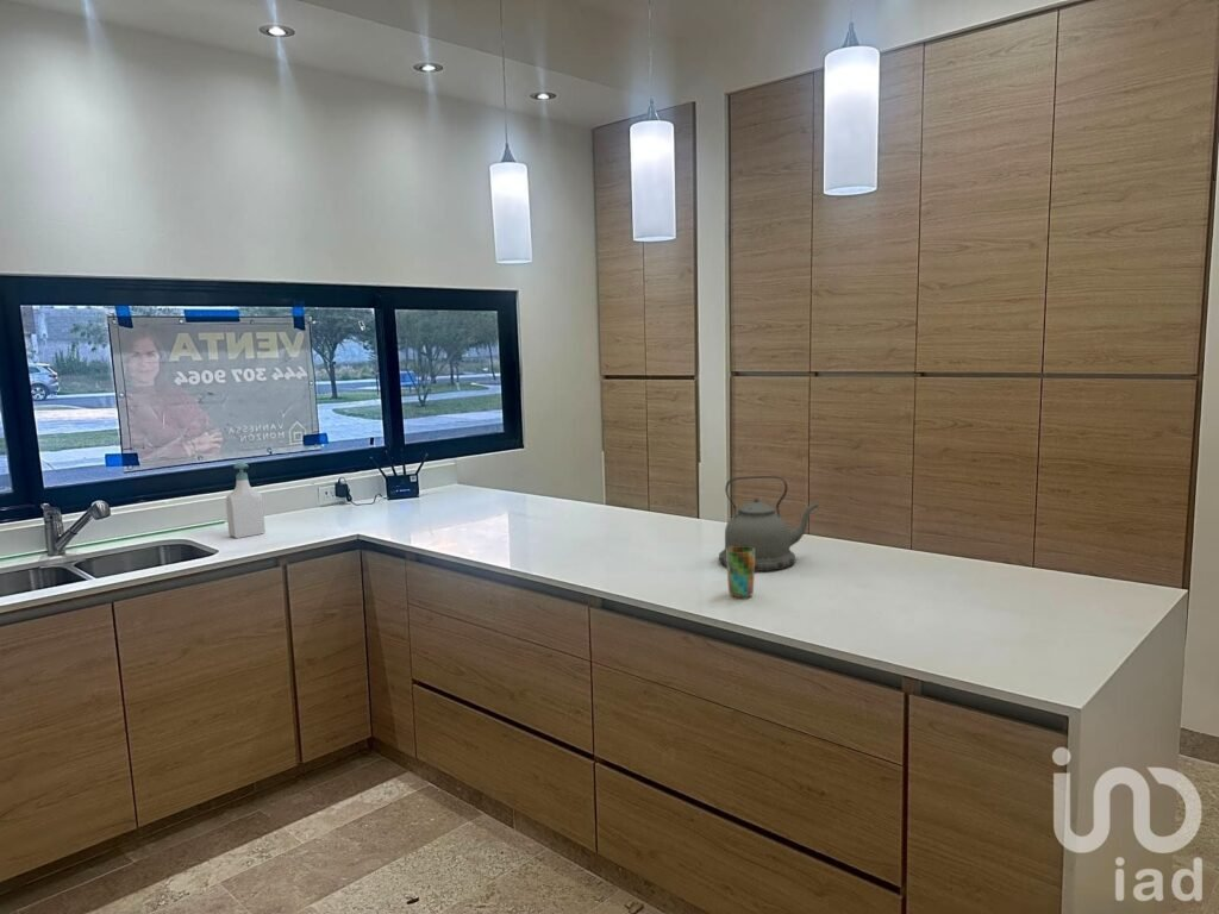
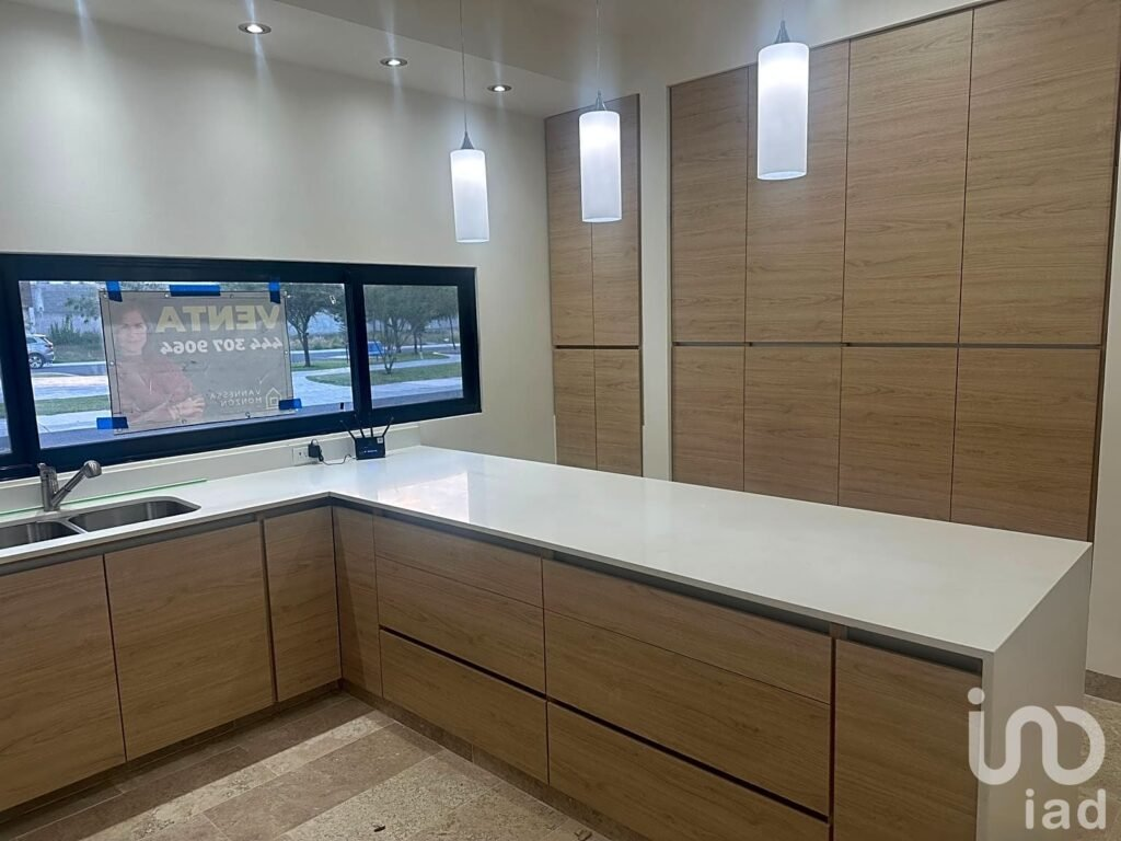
- soap bottle (244, 499)
- kettle (761, 518)
- cup (740, 571)
